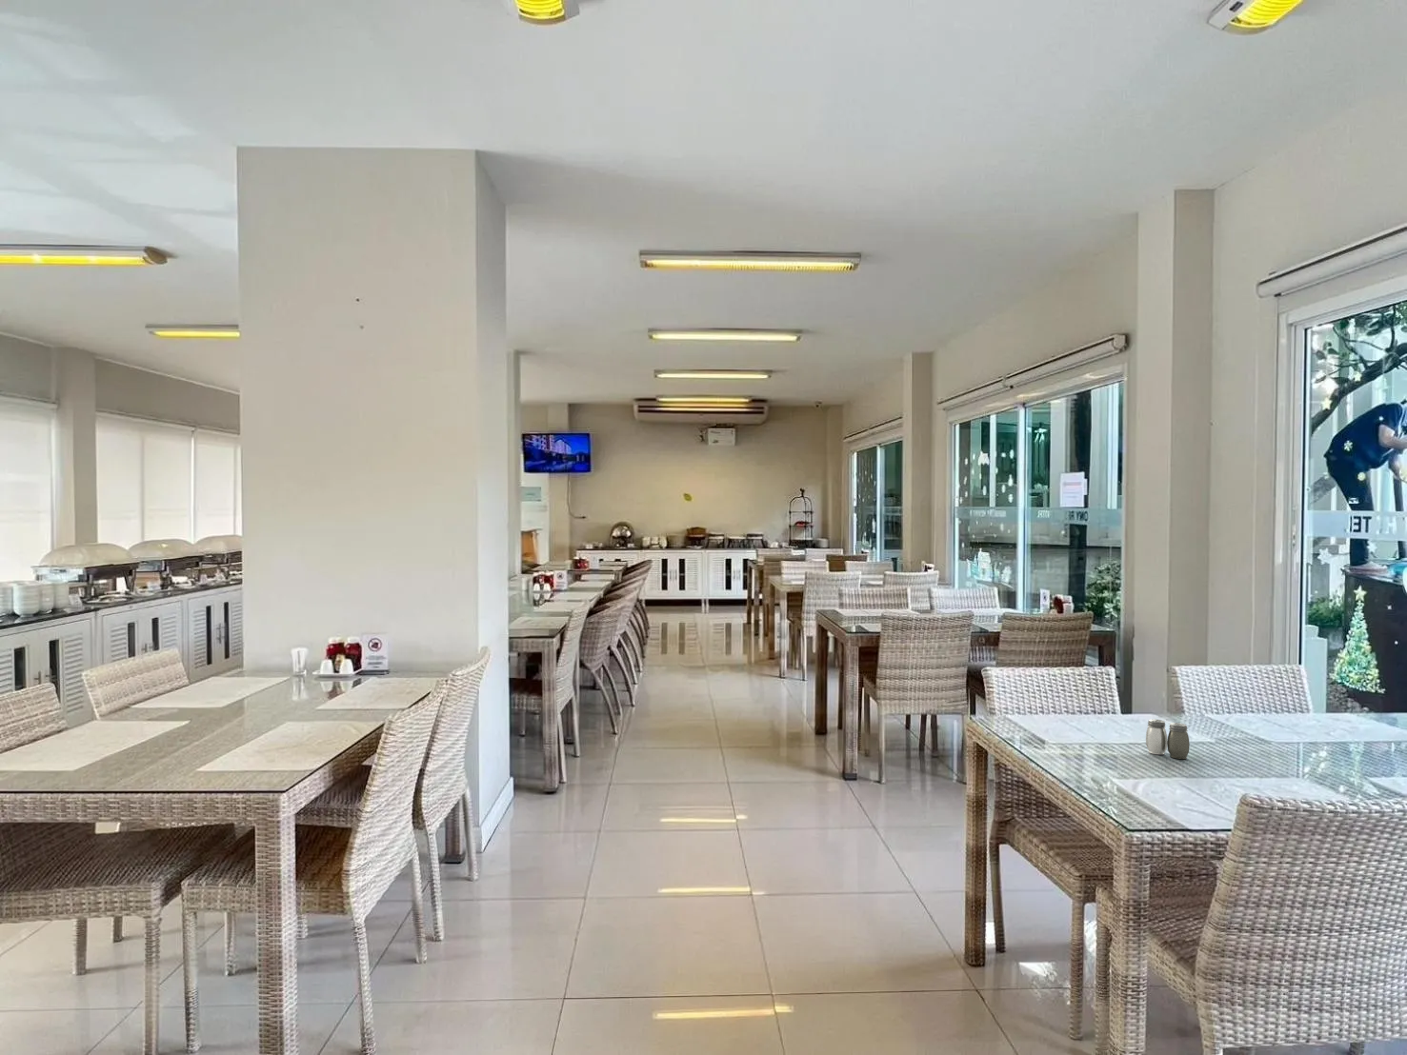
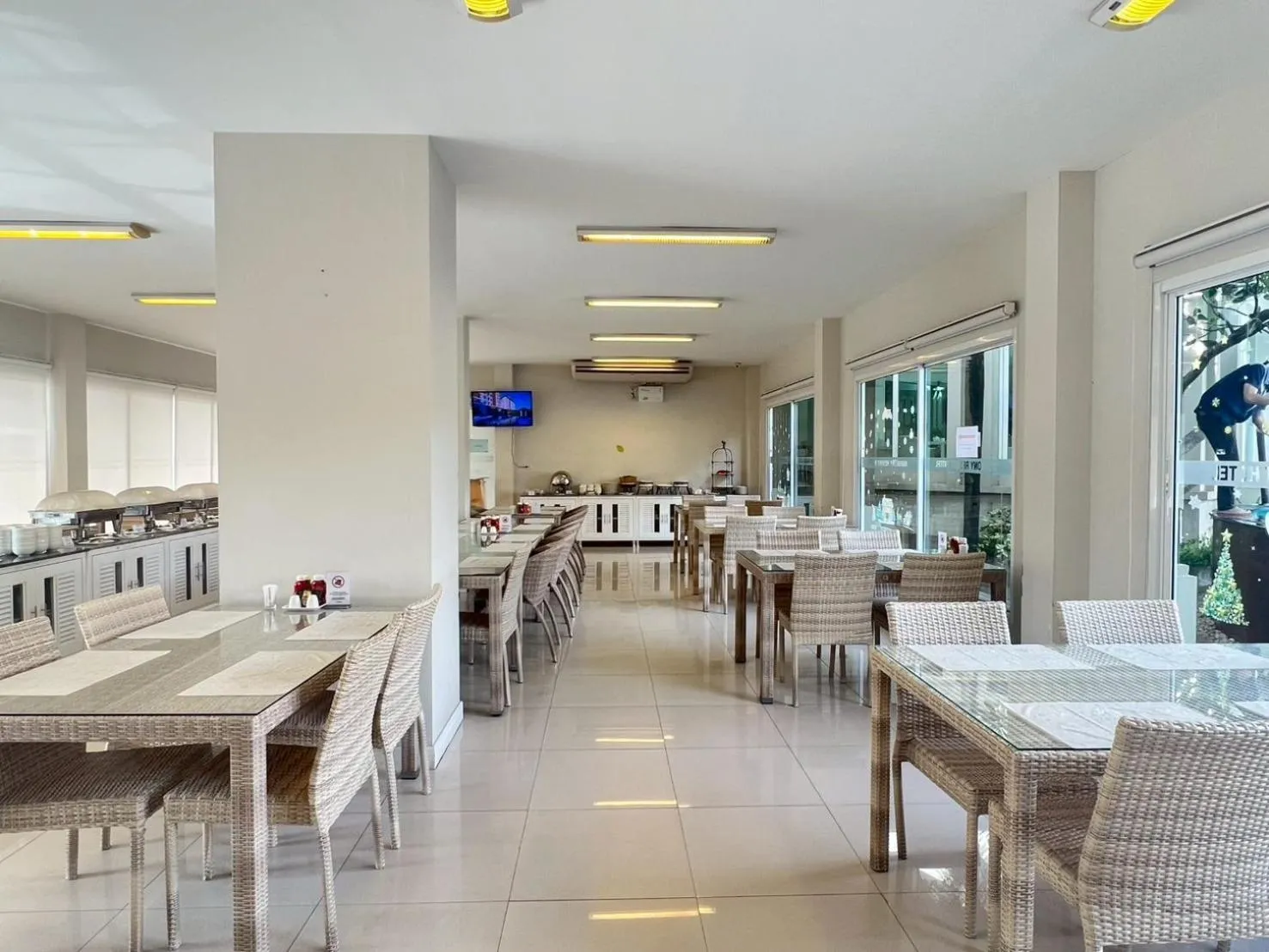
- salt and pepper shaker (1168, 738)
